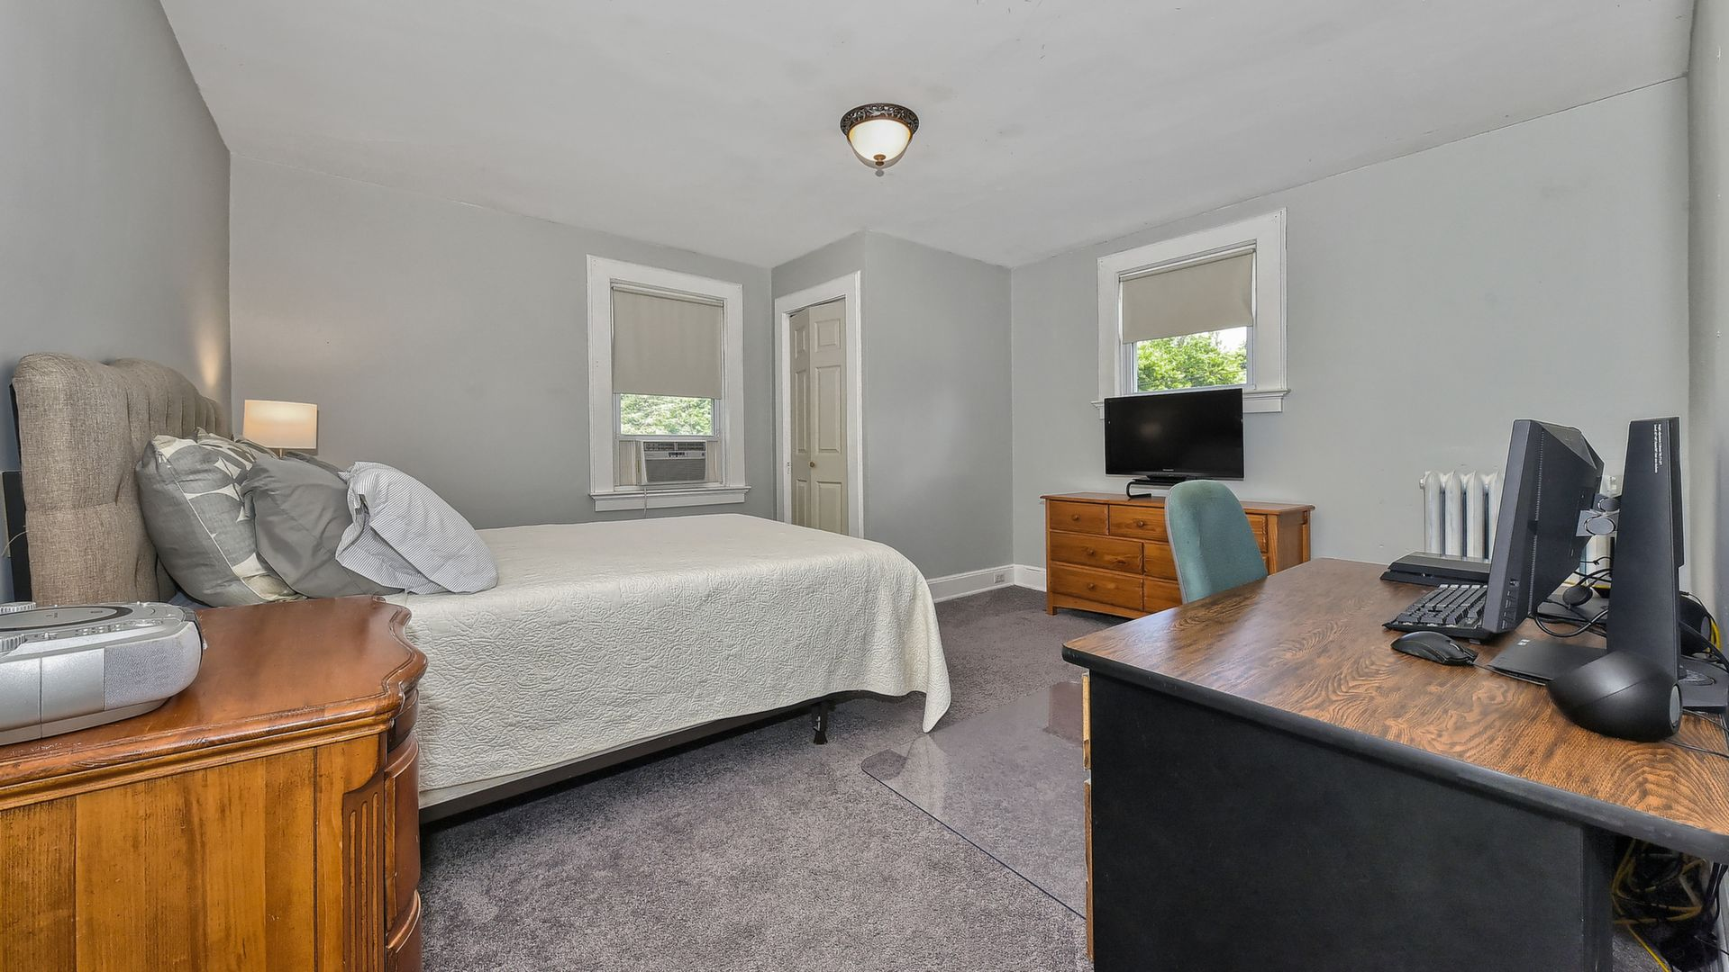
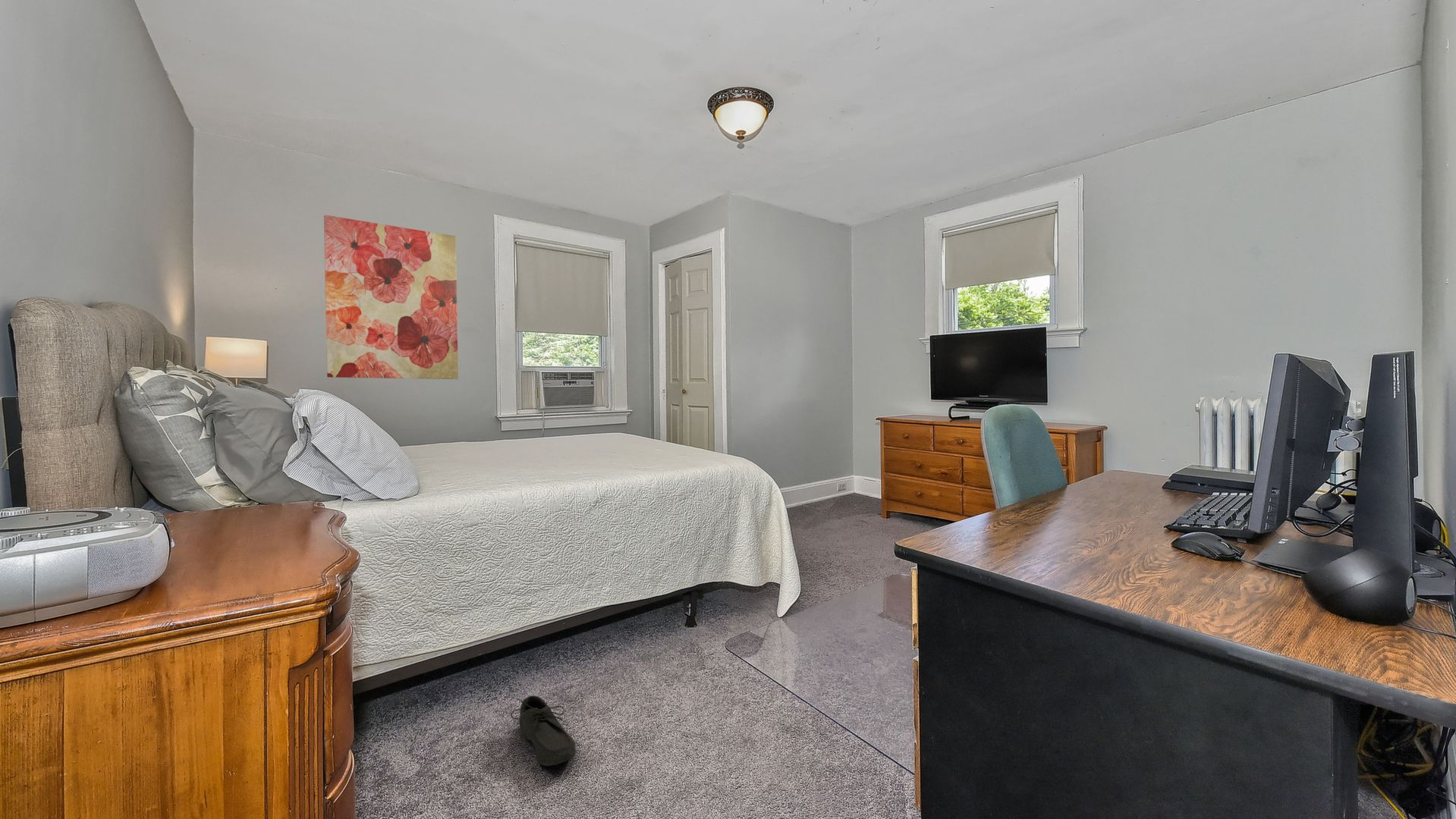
+ wall art (395, 303)
+ shoe (542, 723)
